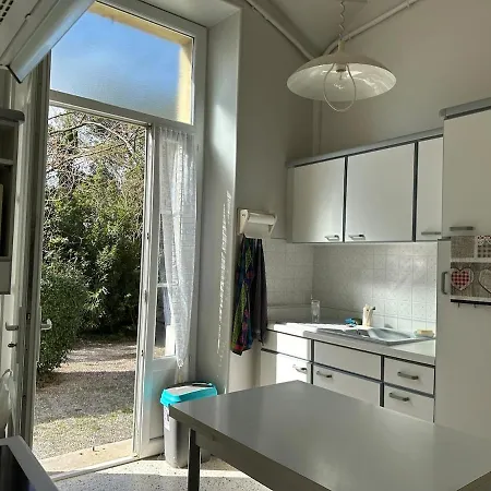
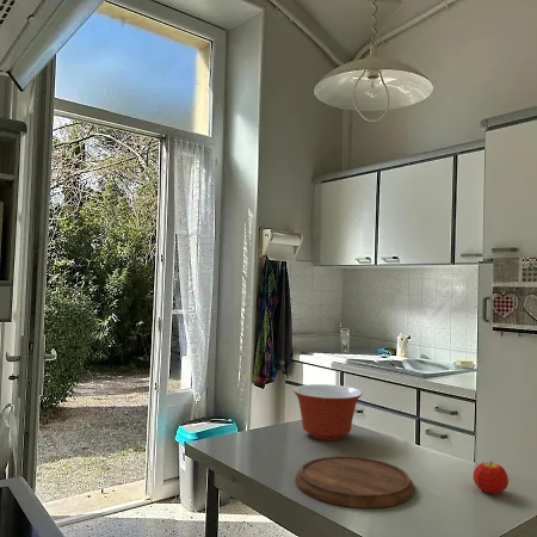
+ mixing bowl (326, 412)
+ fruit (489, 475)
+ cutting board (353, 477)
